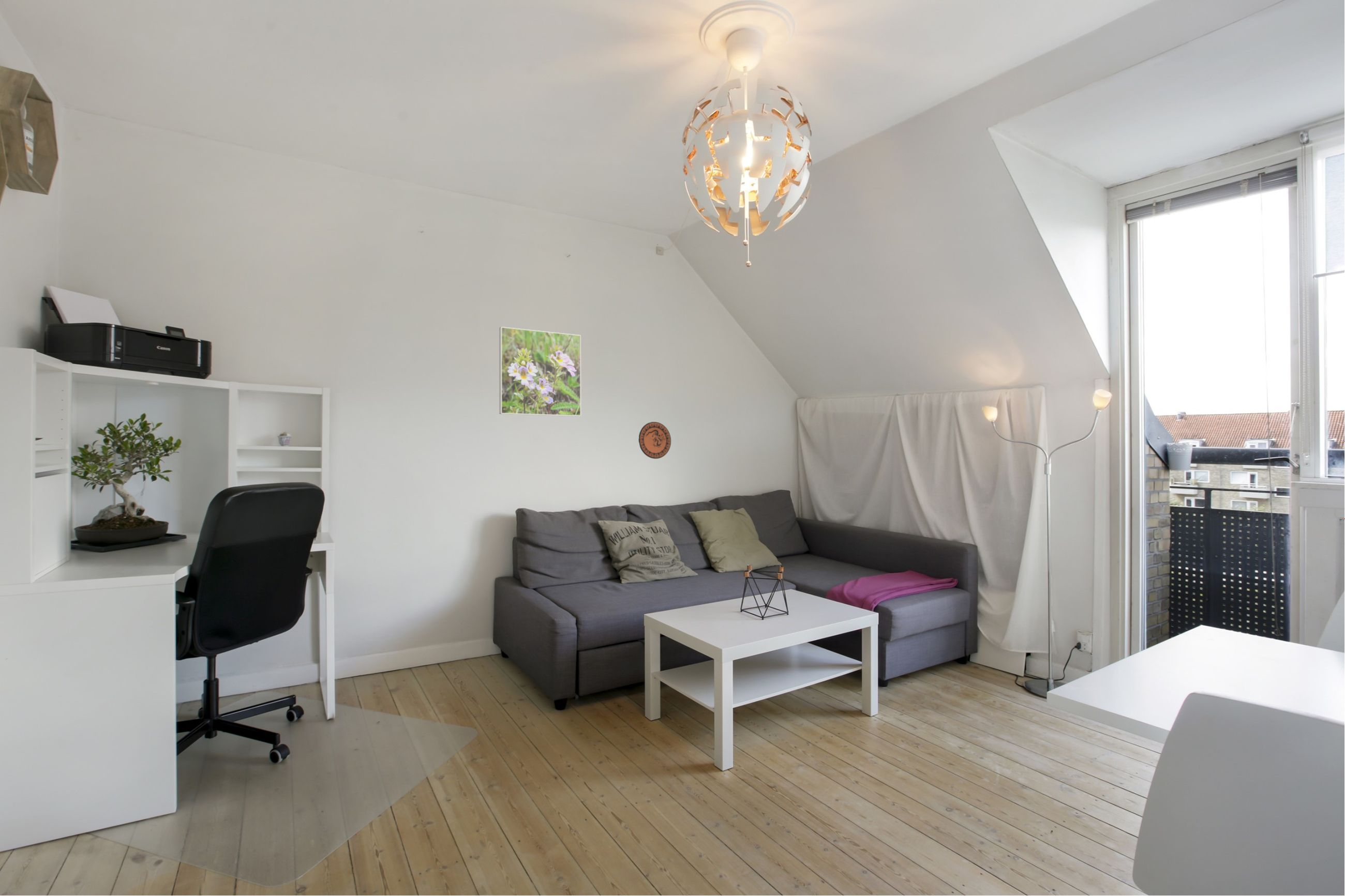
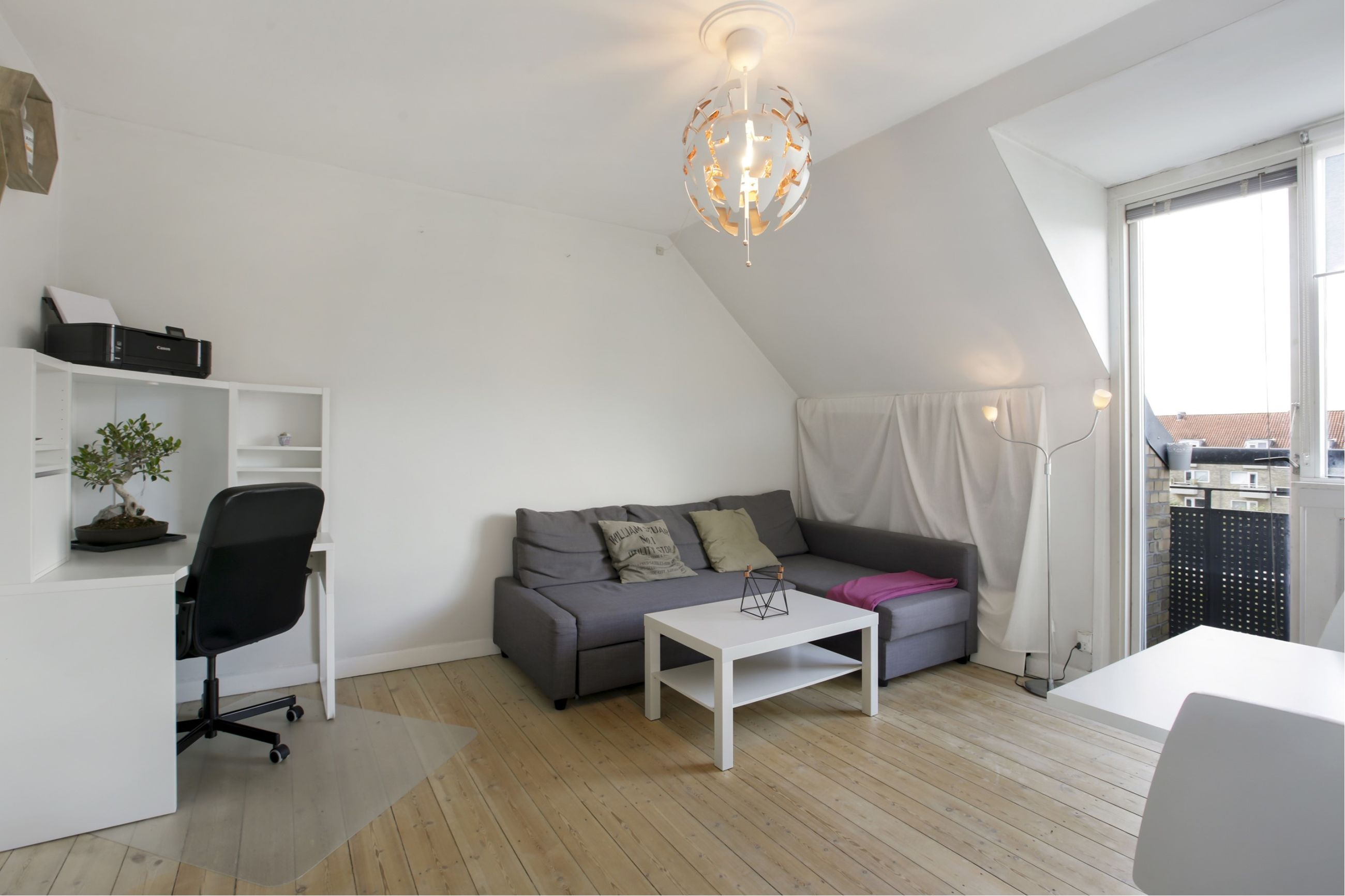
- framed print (541, 373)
- decorative plate (654, 440)
